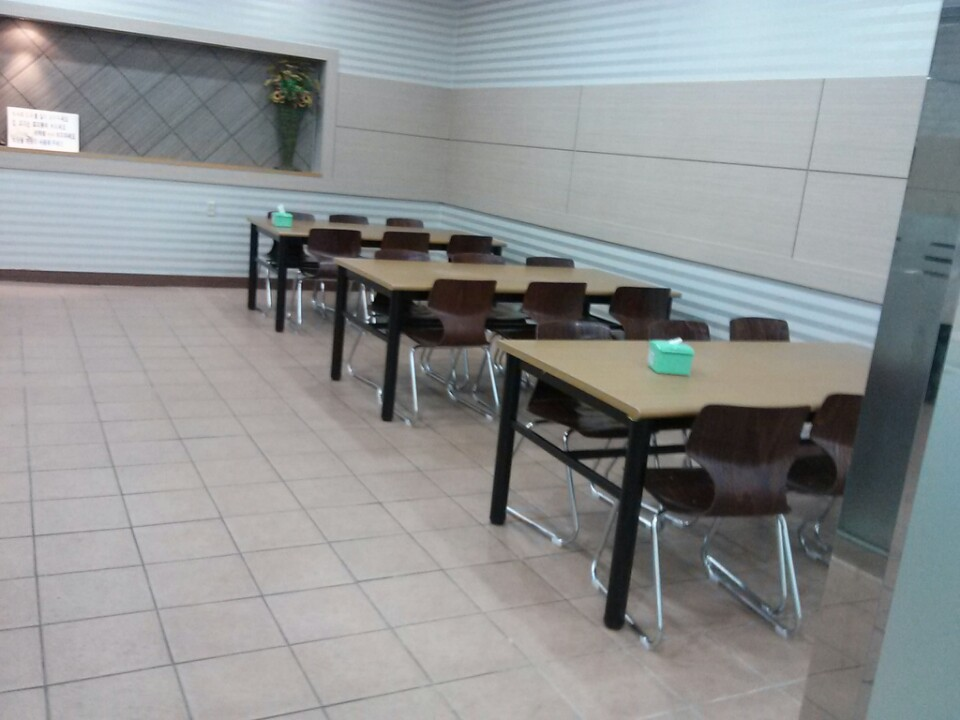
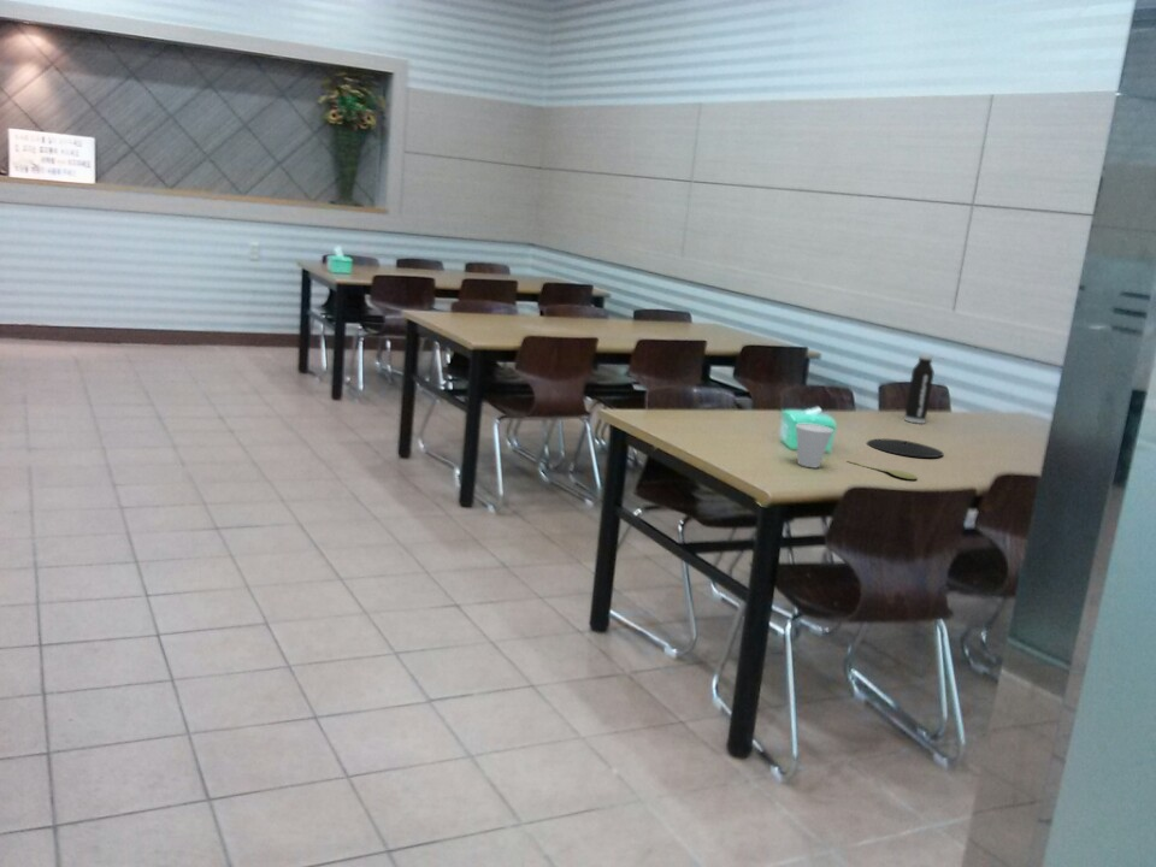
+ spoon (880, 468)
+ plate (903, 446)
+ cup (810, 446)
+ water bottle (920, 388)
